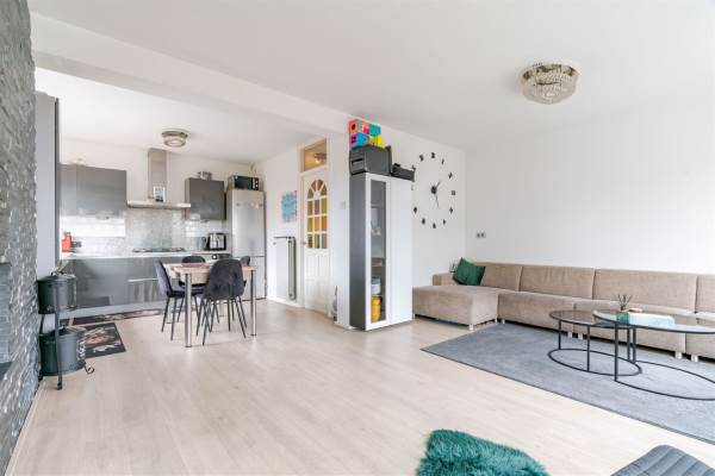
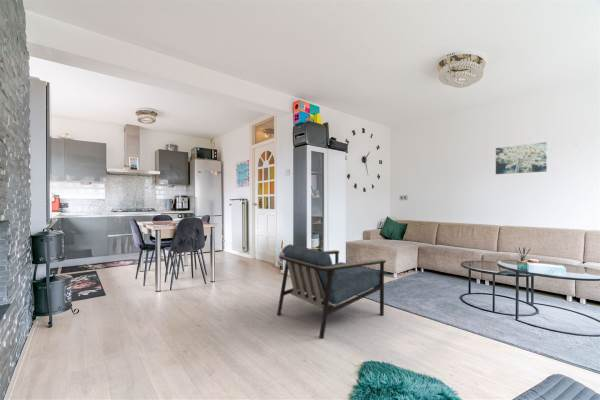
+ armchair (331, 279)
+ wall art (519, 159)
